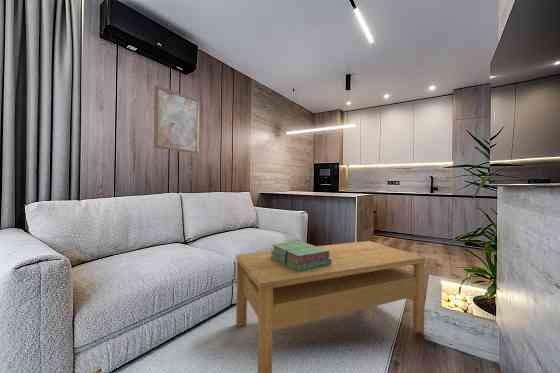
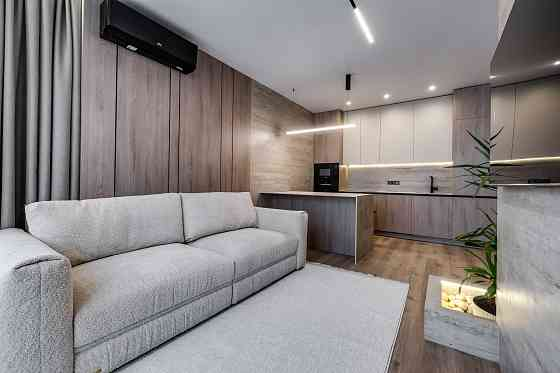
- stack of books (299, 253)
- coffee table (329, 292)
- wall art (178, 122)
